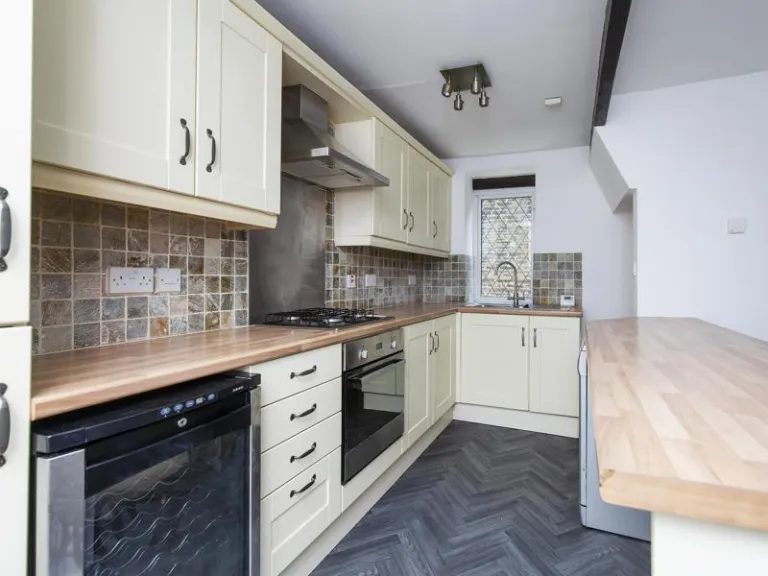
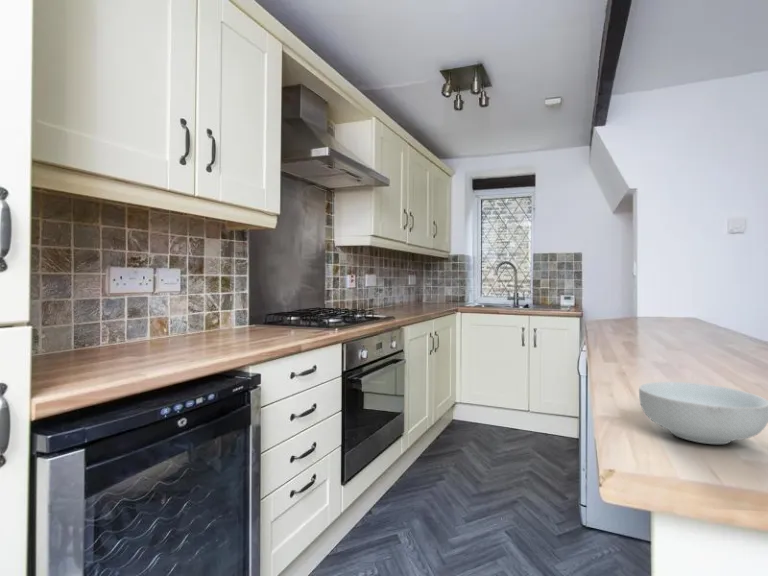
+ cereal bowl (699, 414)
